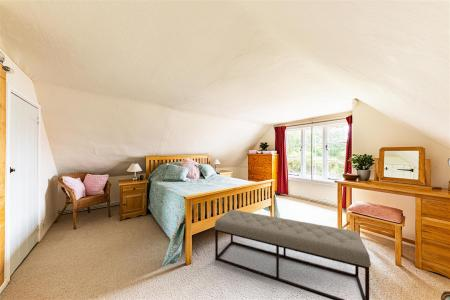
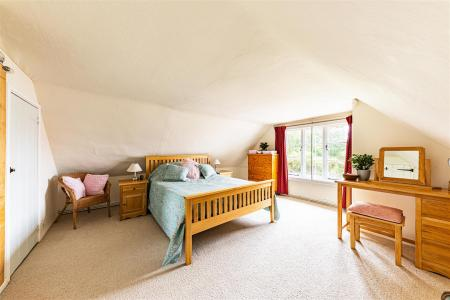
- bench (281, 246)
